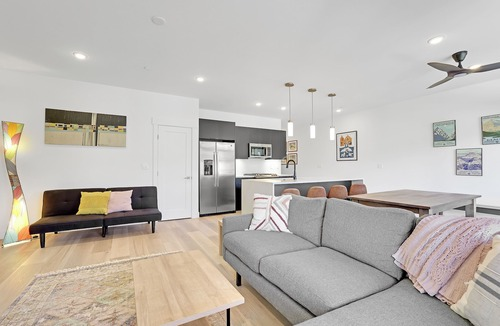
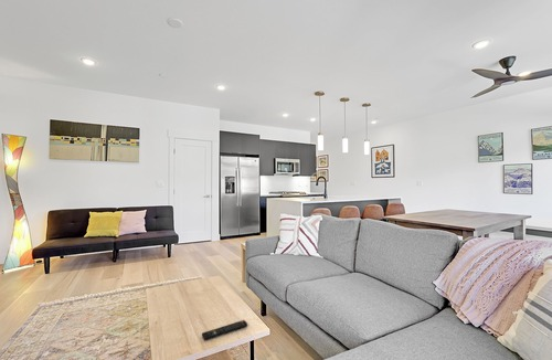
+ remote control (225, 329)
